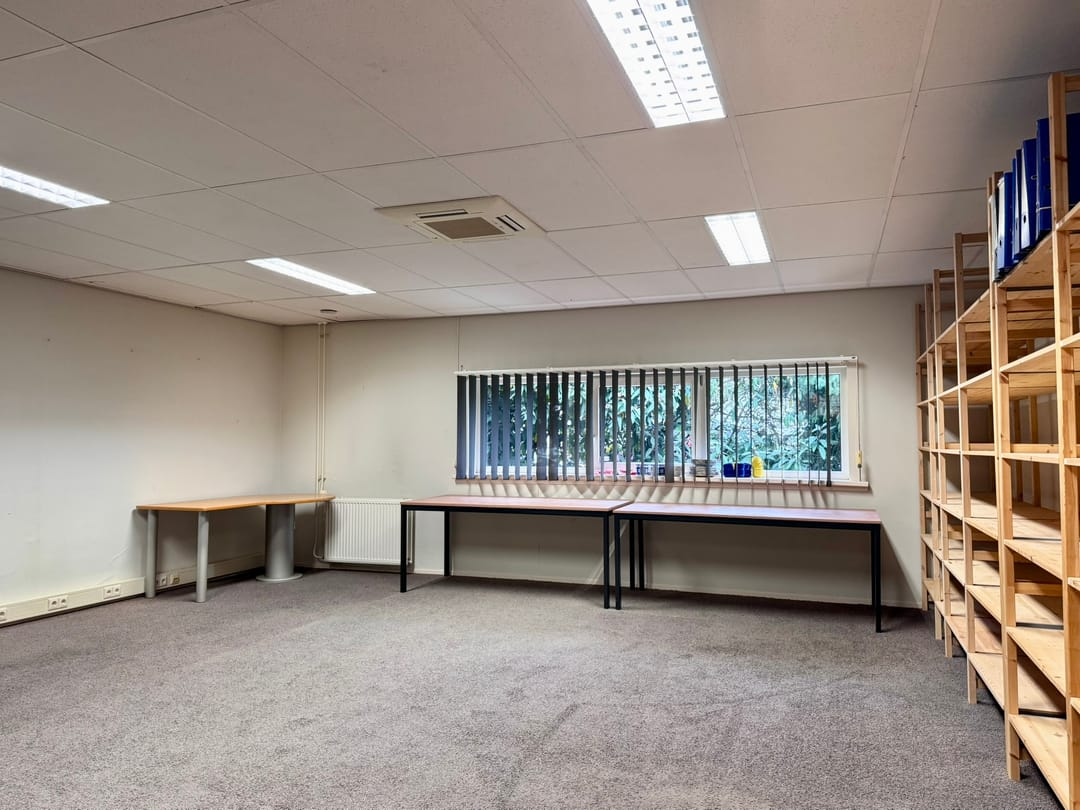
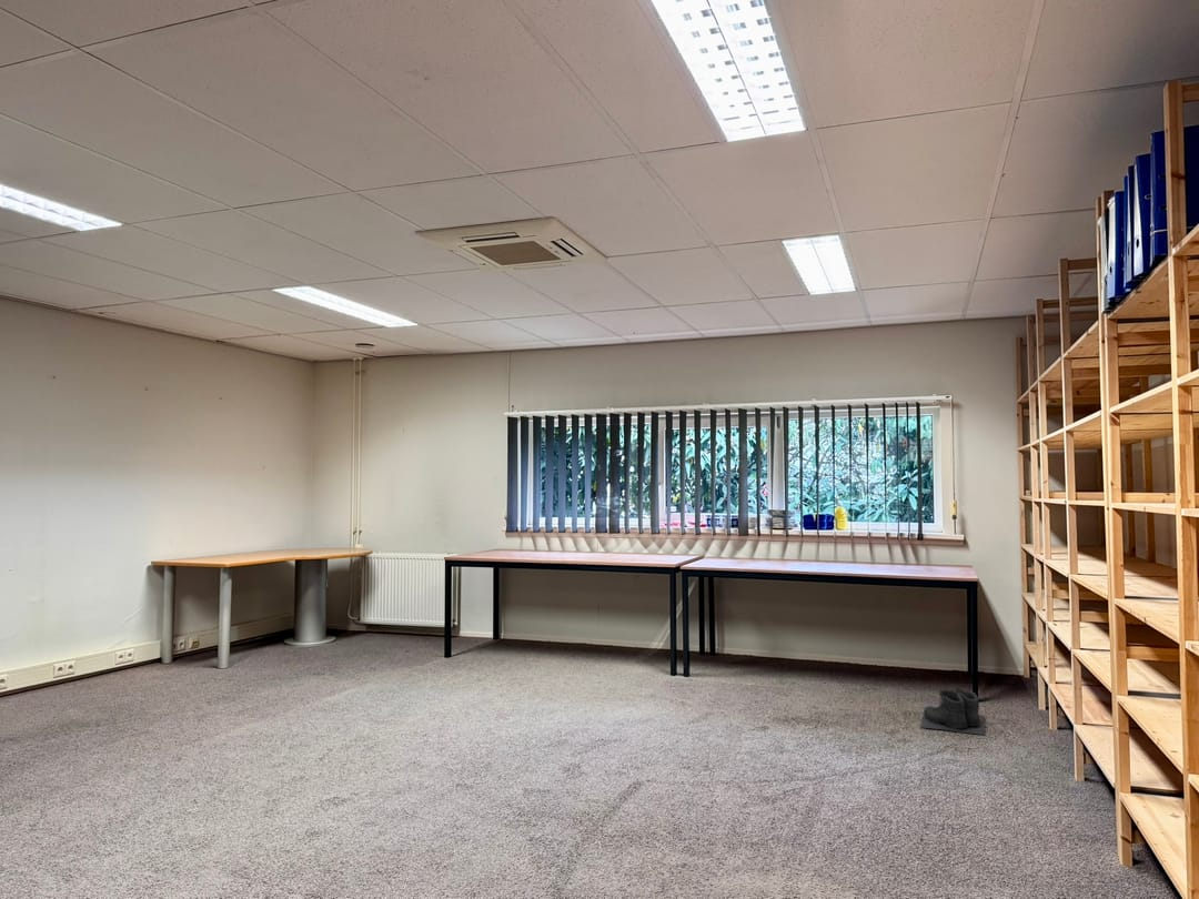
+ boots (953, 704)
